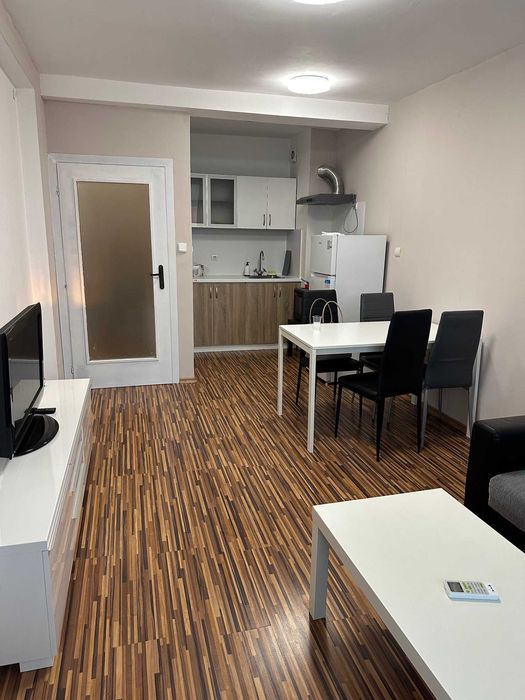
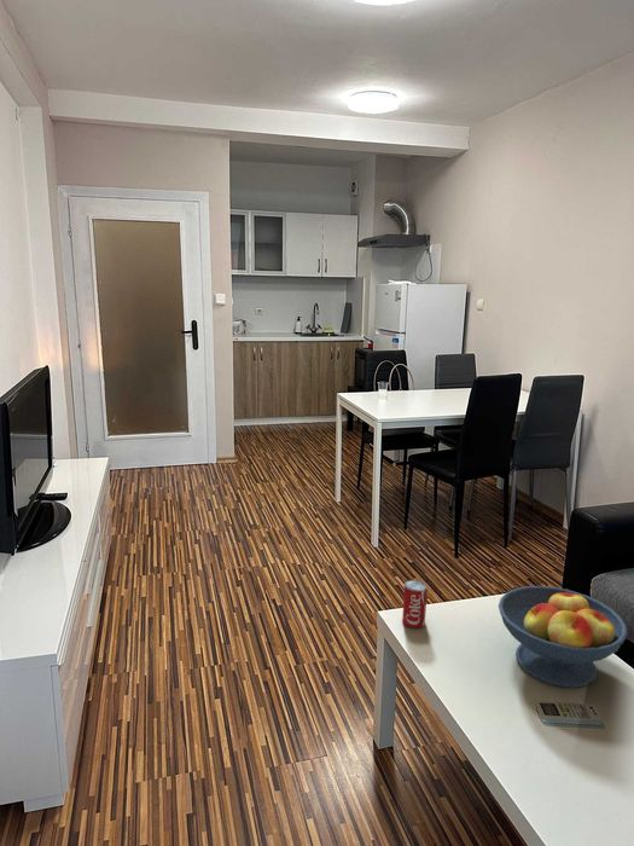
+ fruit bowl (558, 630)
+ beverage can (414, 603)
